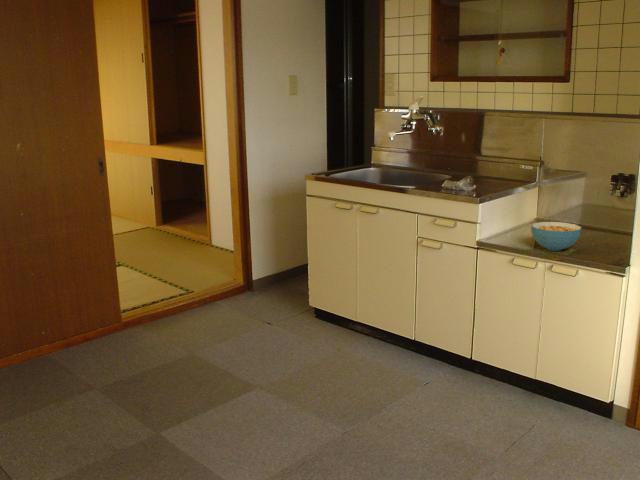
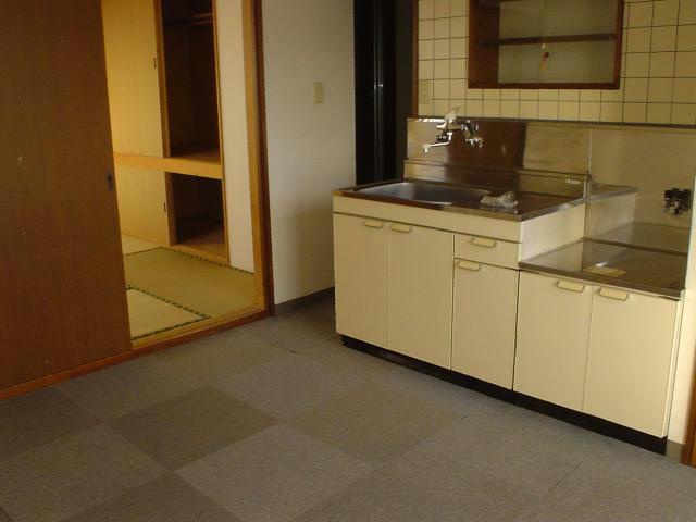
- cereal bowl (555, 237)
